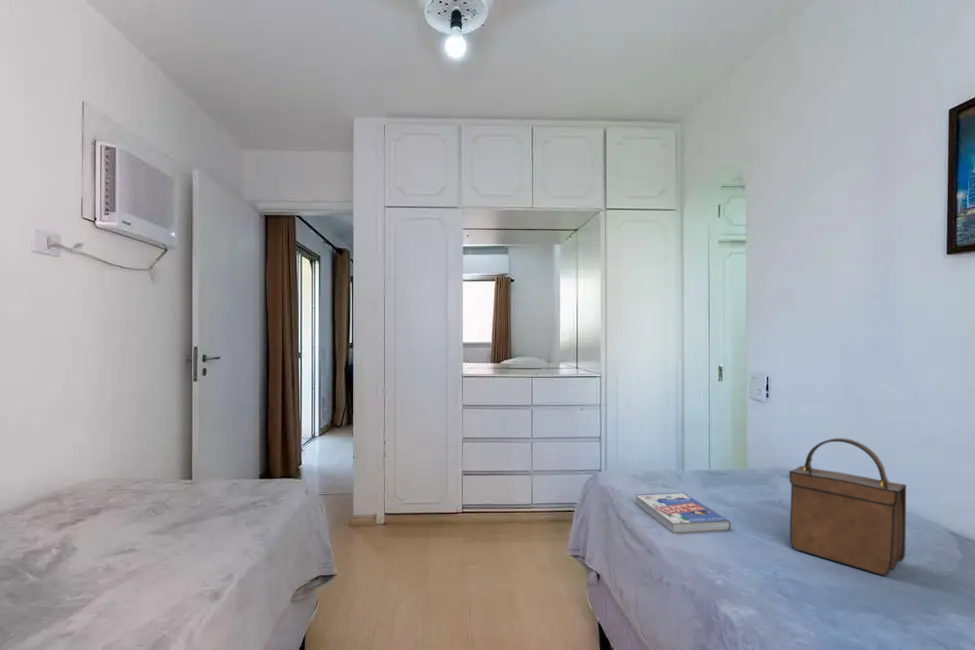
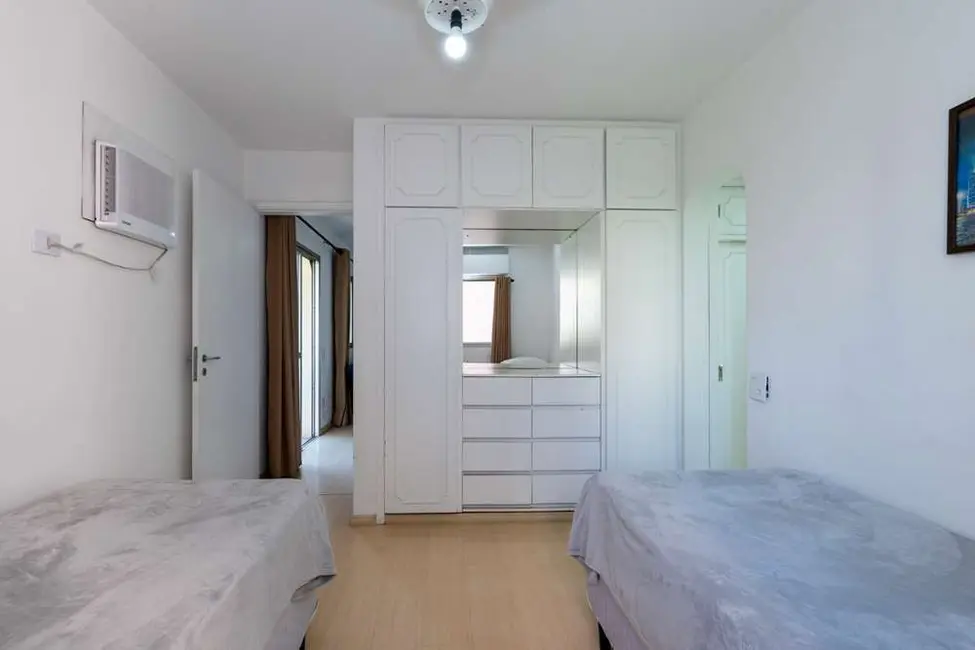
- handbag (845, 497)
- book (679, 511)
